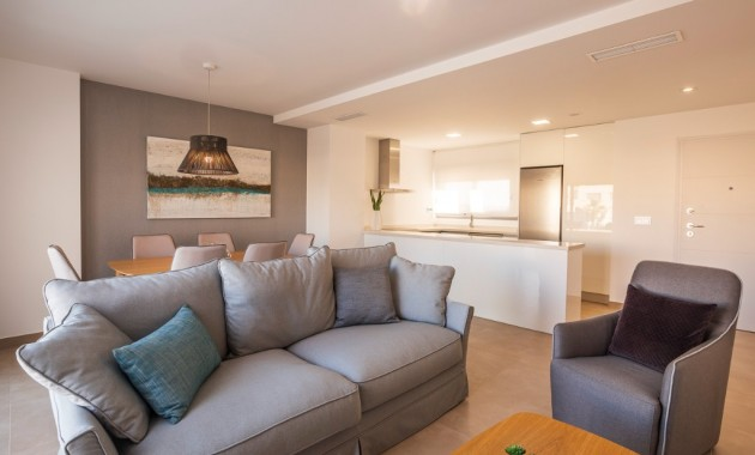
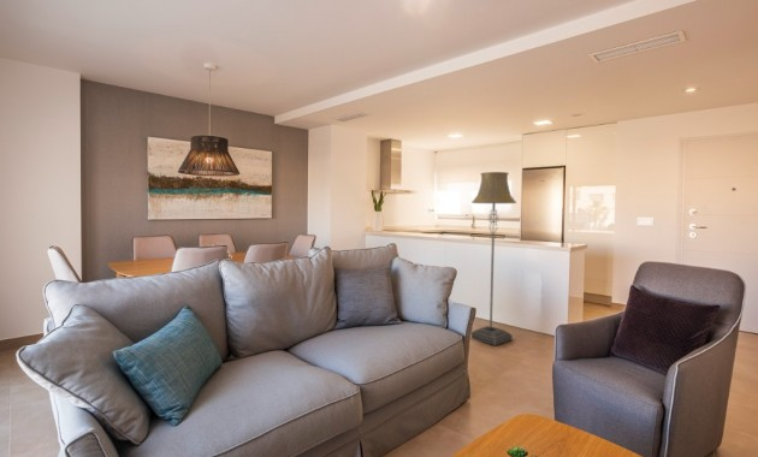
+ floor lamp (492, 256)
